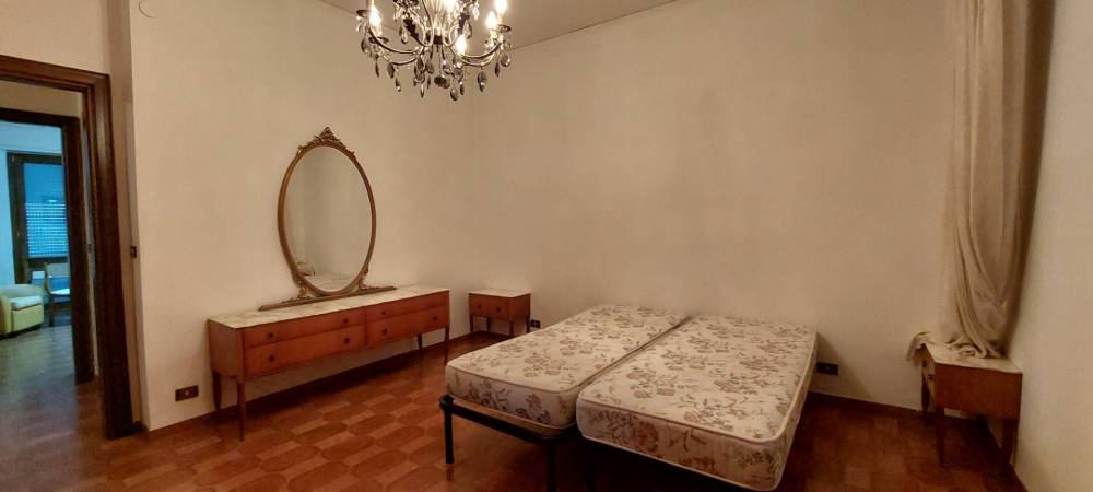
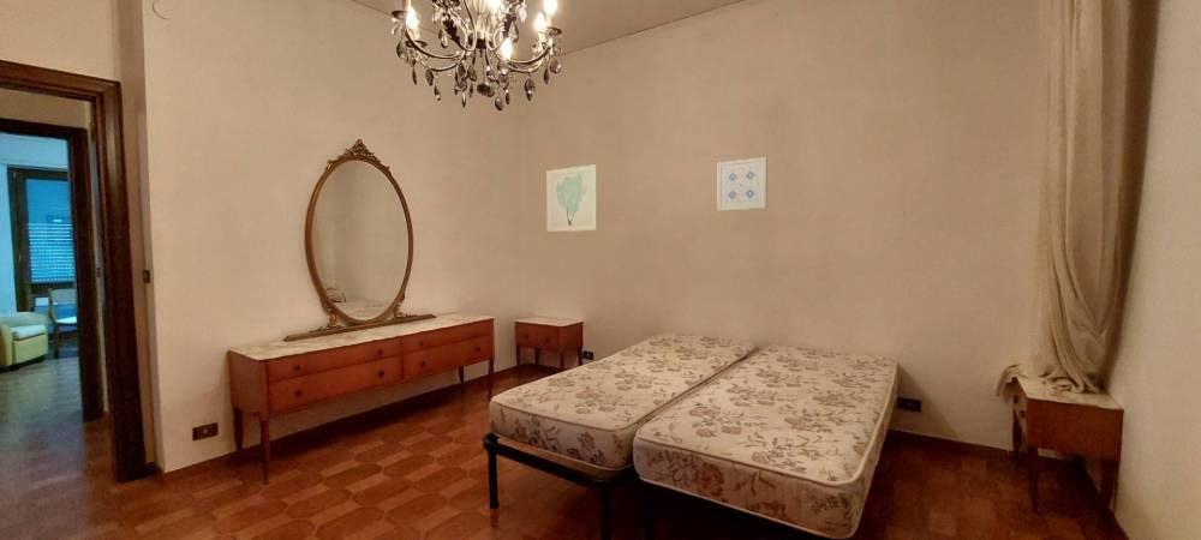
+ wall art (570, 199)
+ wall art (741, 185)
